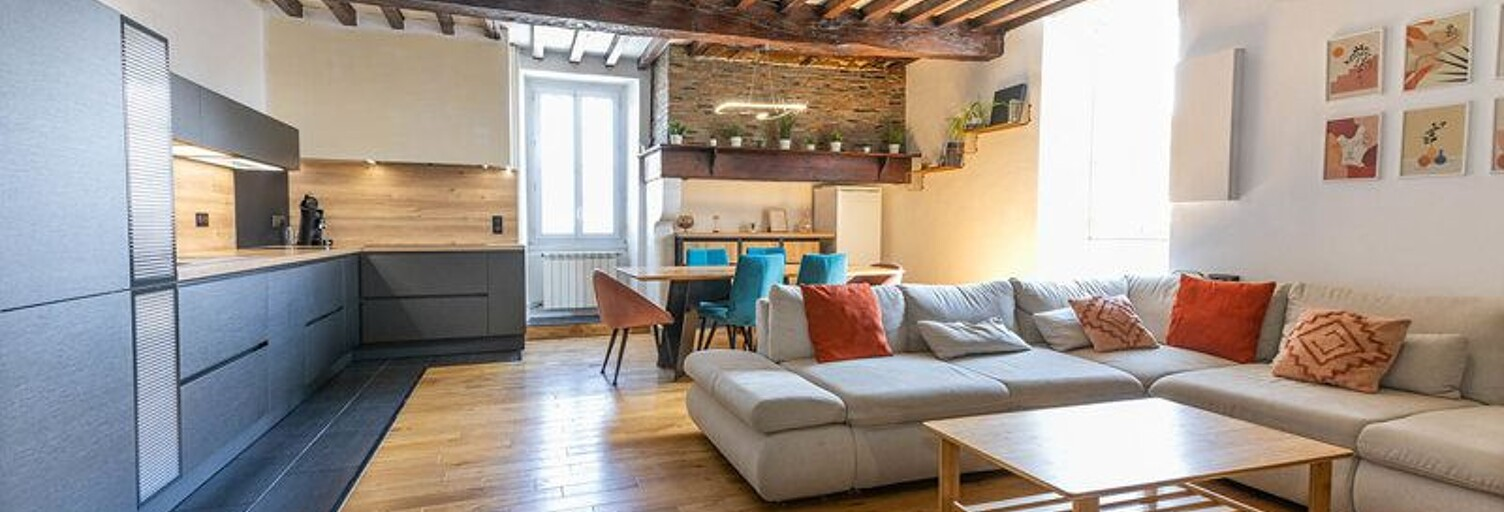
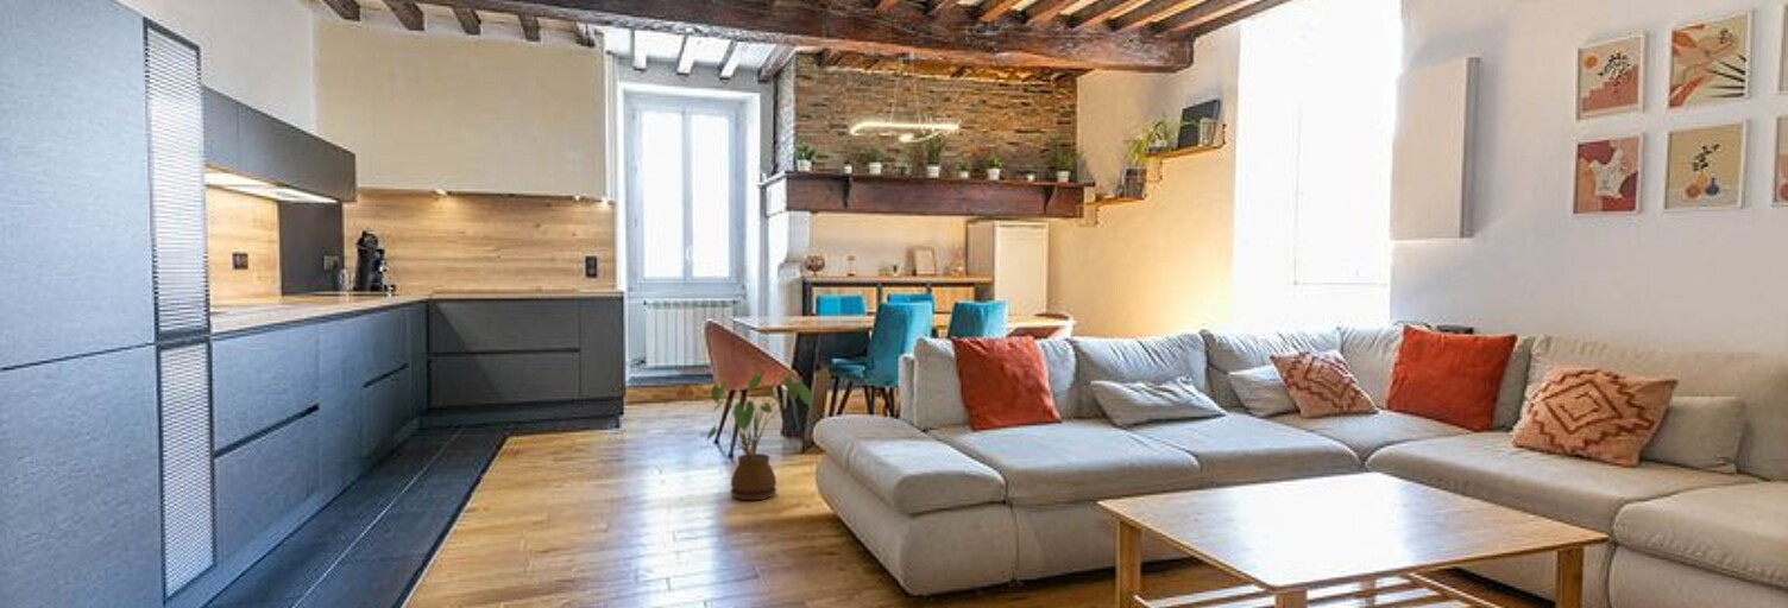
+ house plant (756, 435)
